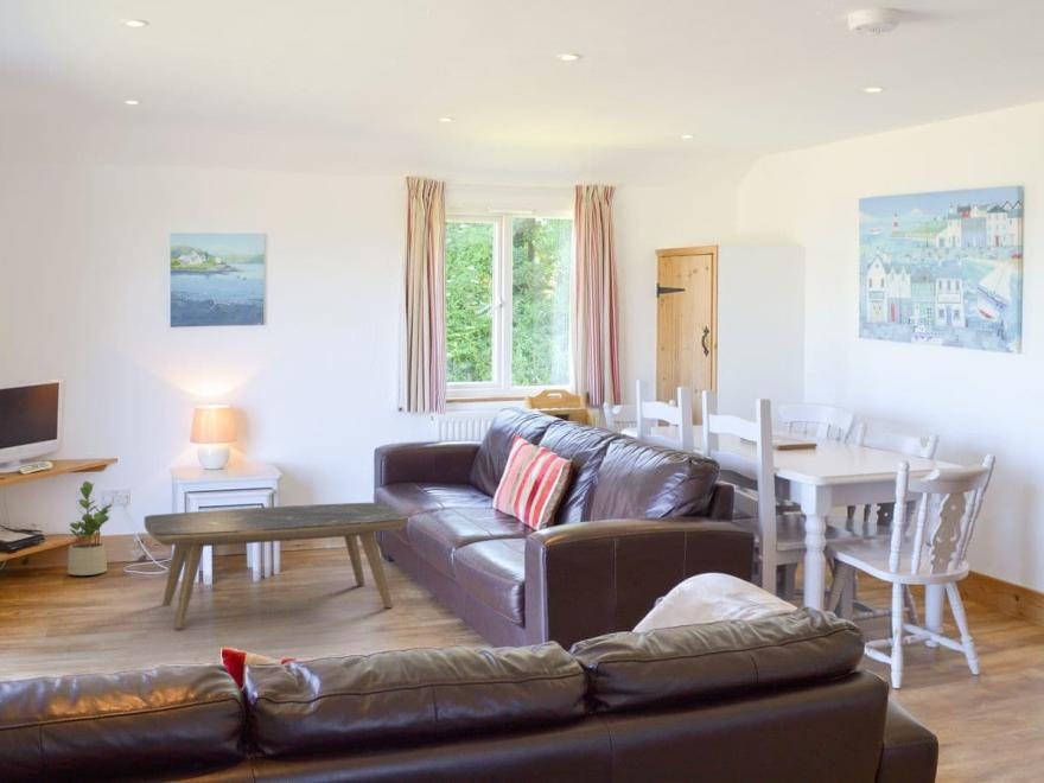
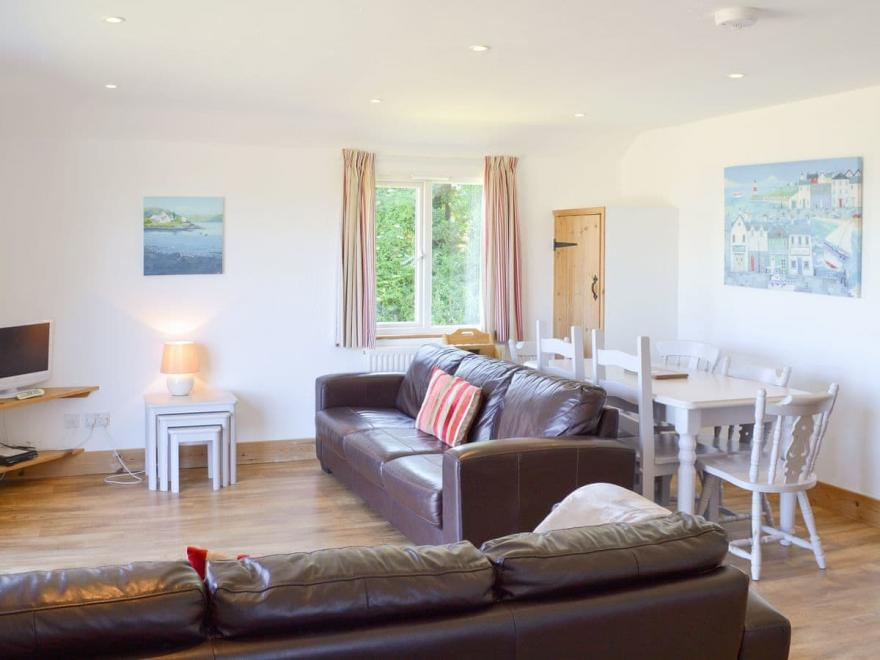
- potted plant (89, 526)
- coffee table (272, 541)
